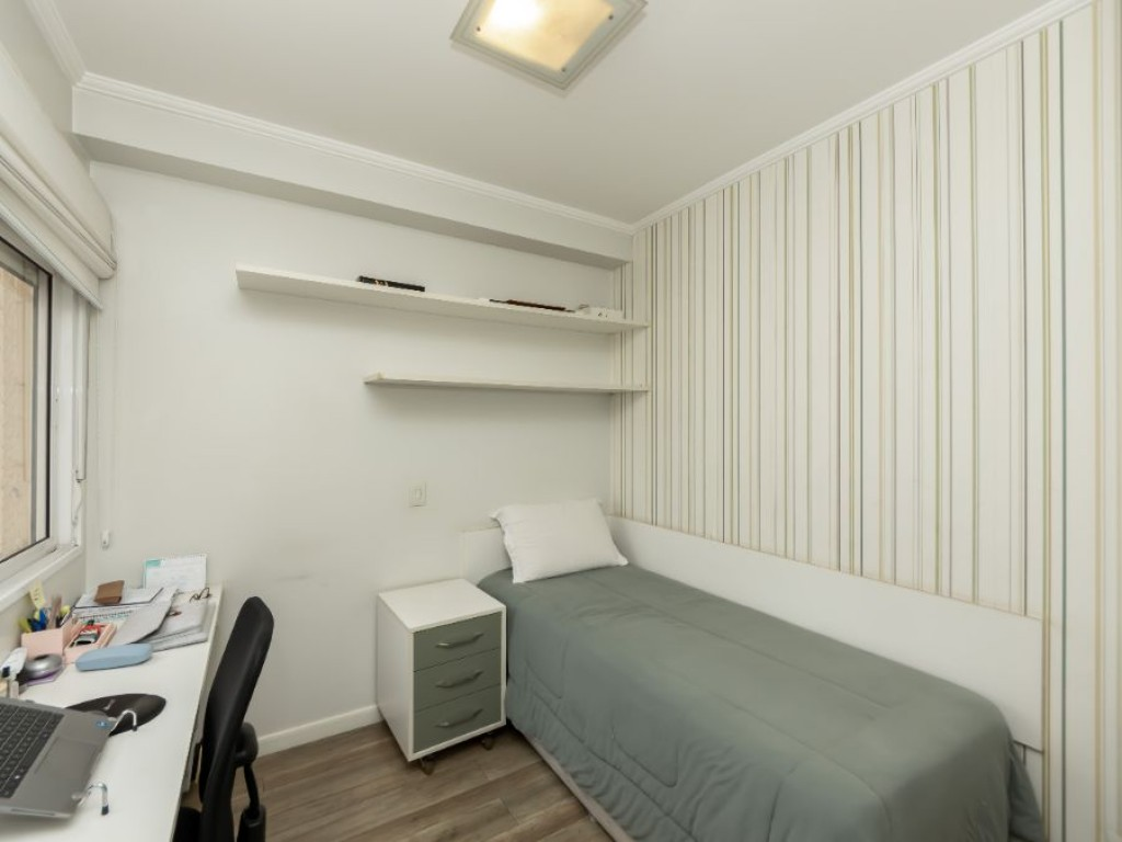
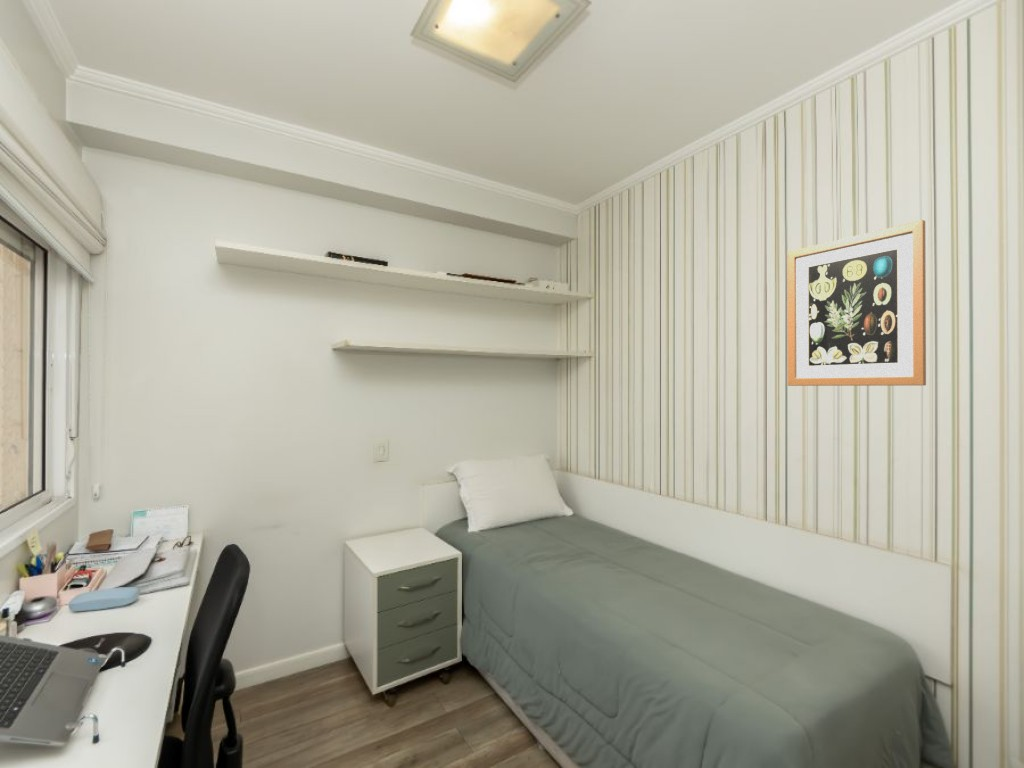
+ wall art (849, 311)
